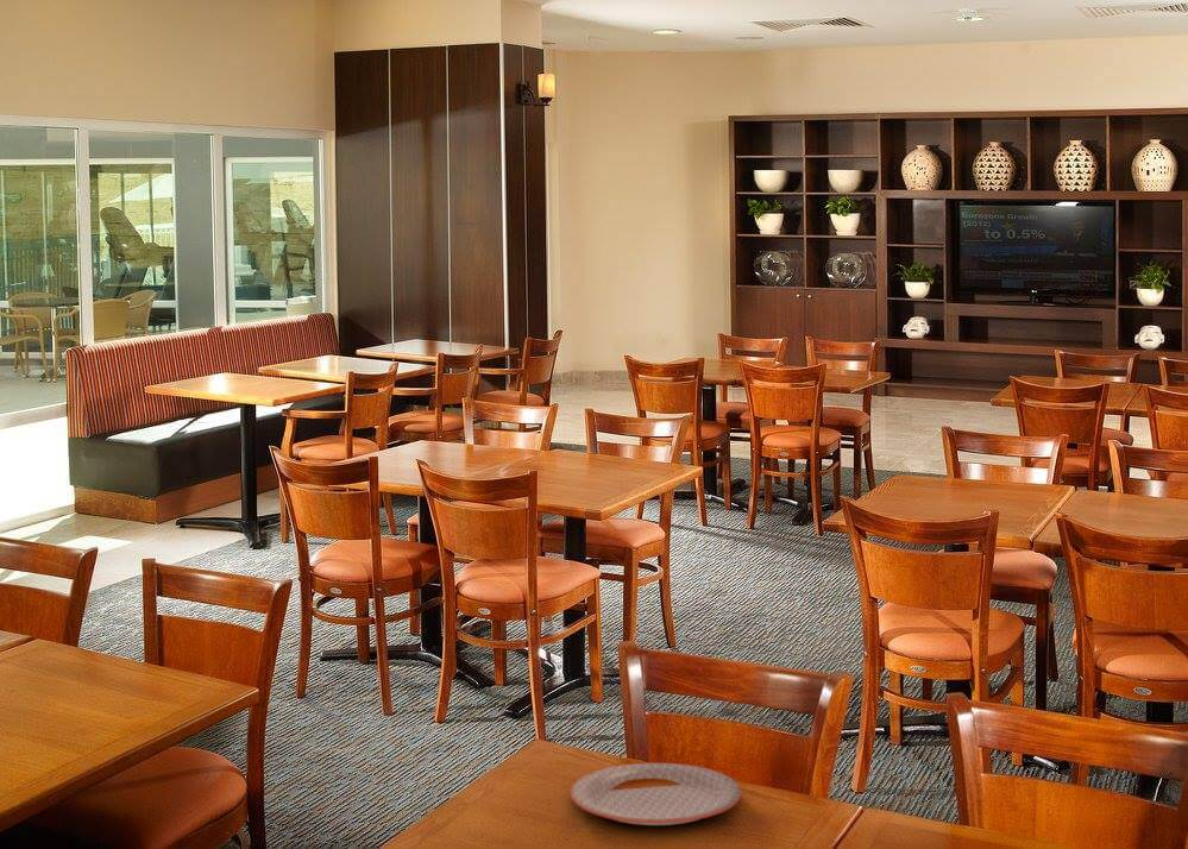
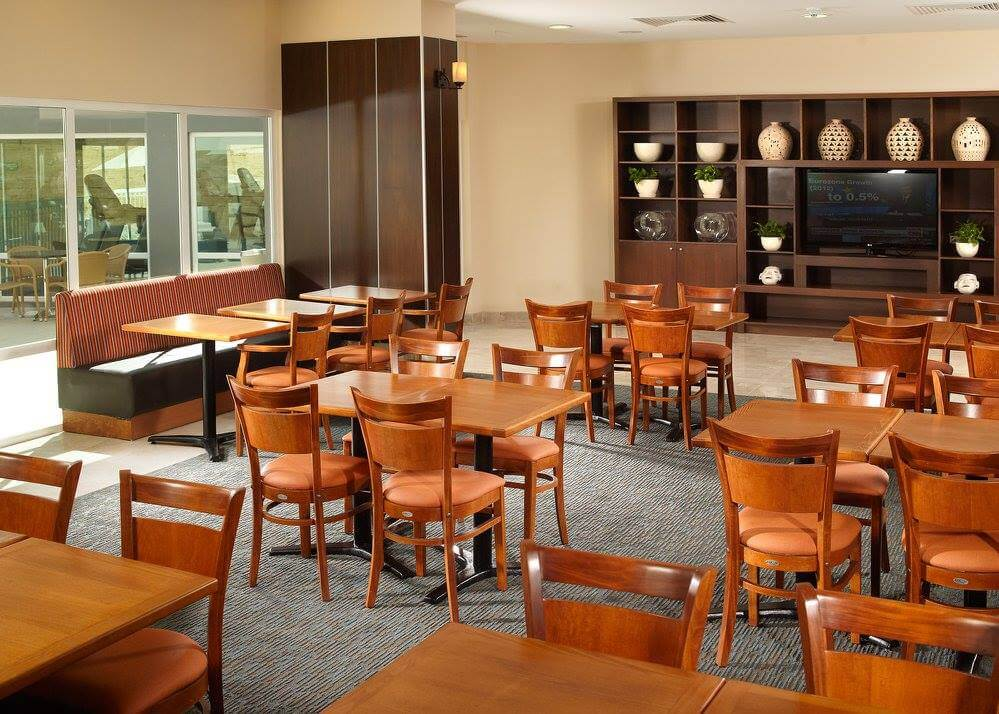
- plate (655, 795)
